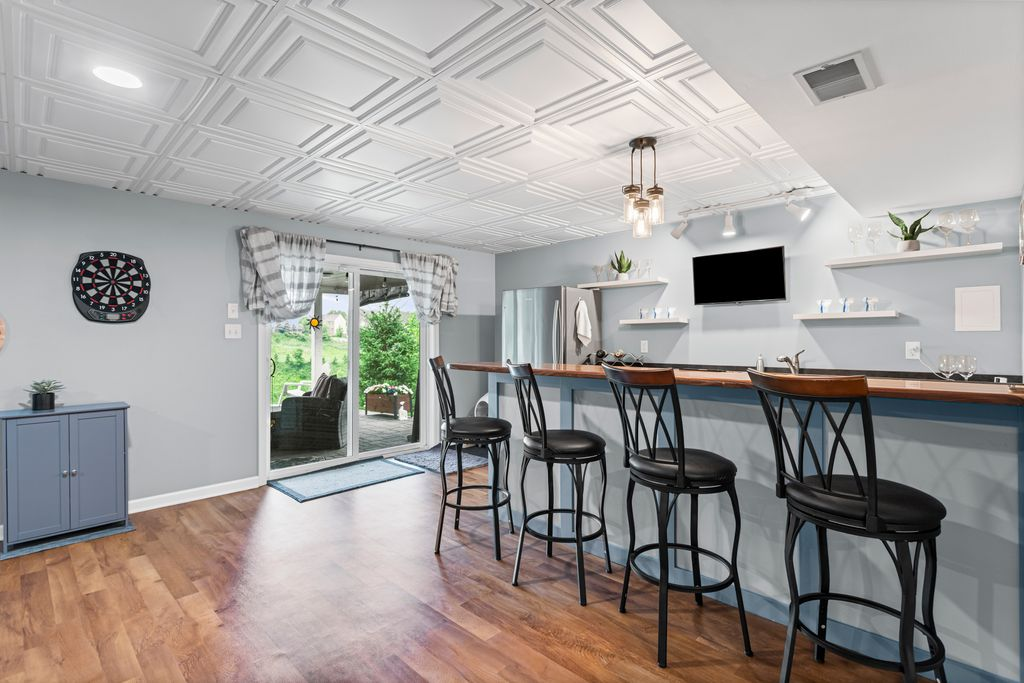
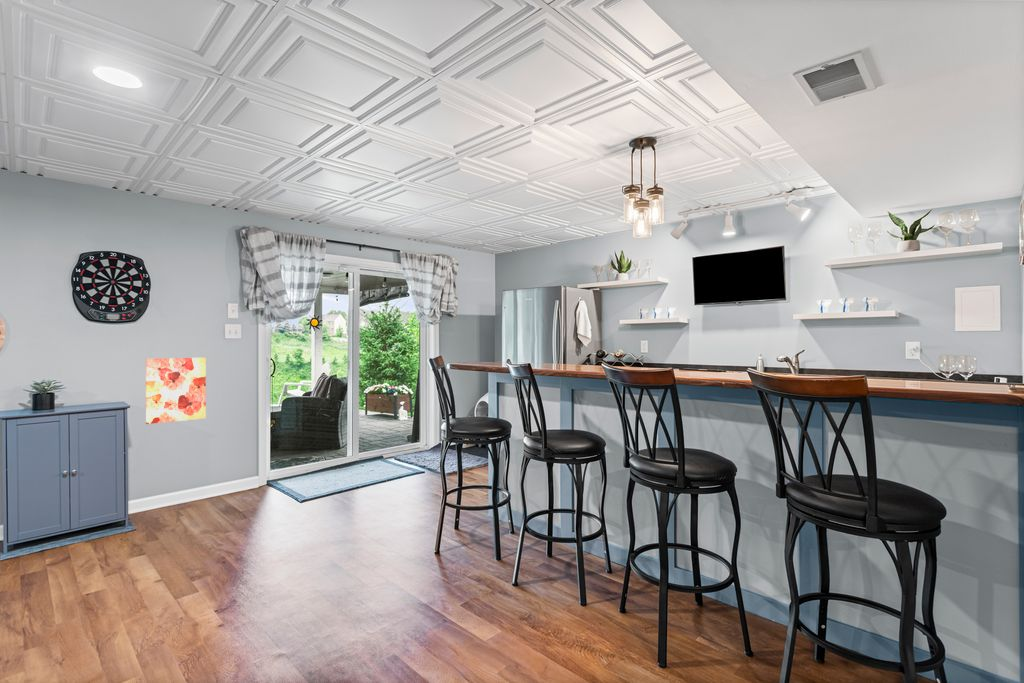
+ wall art (176, 389)
